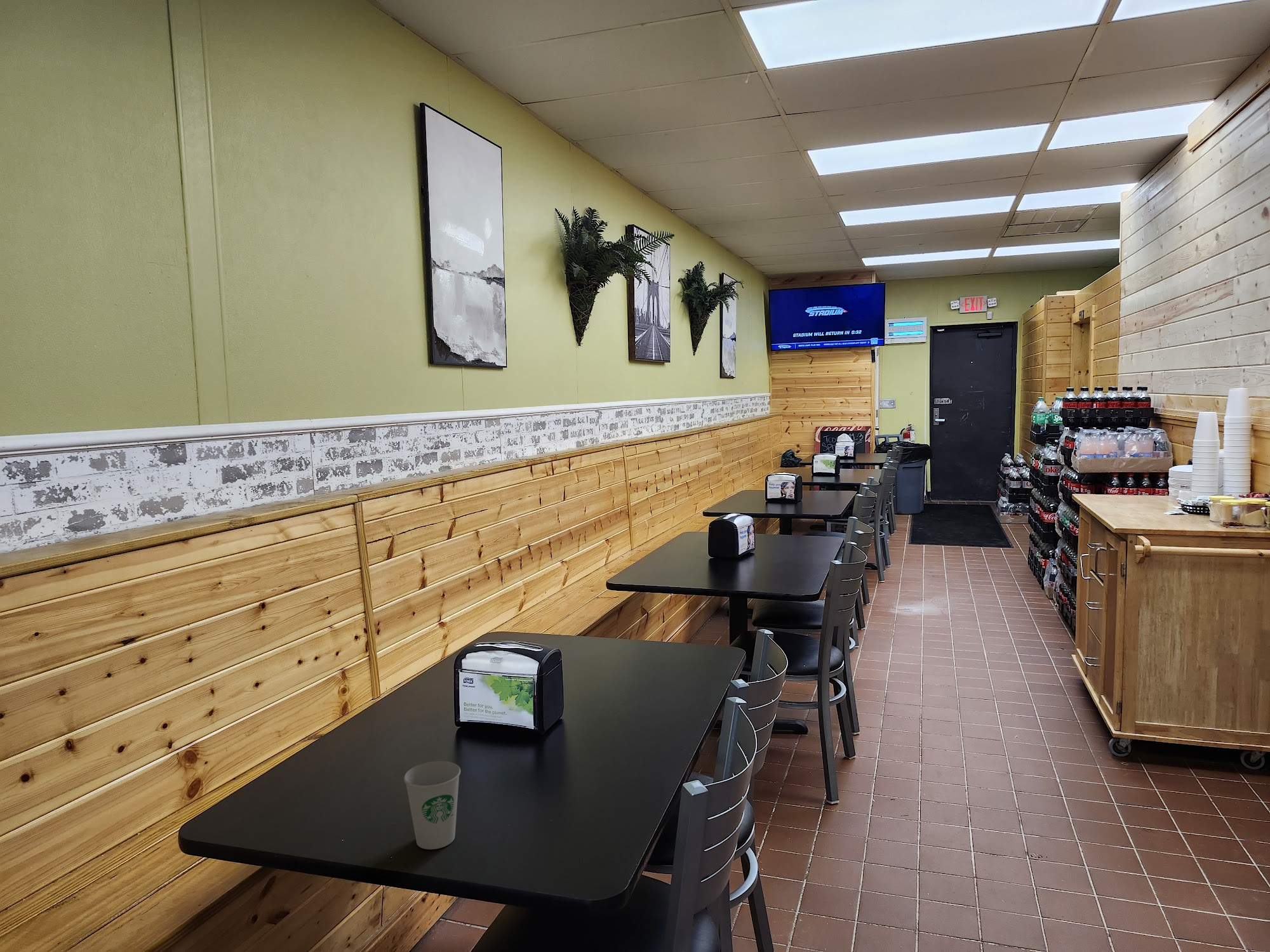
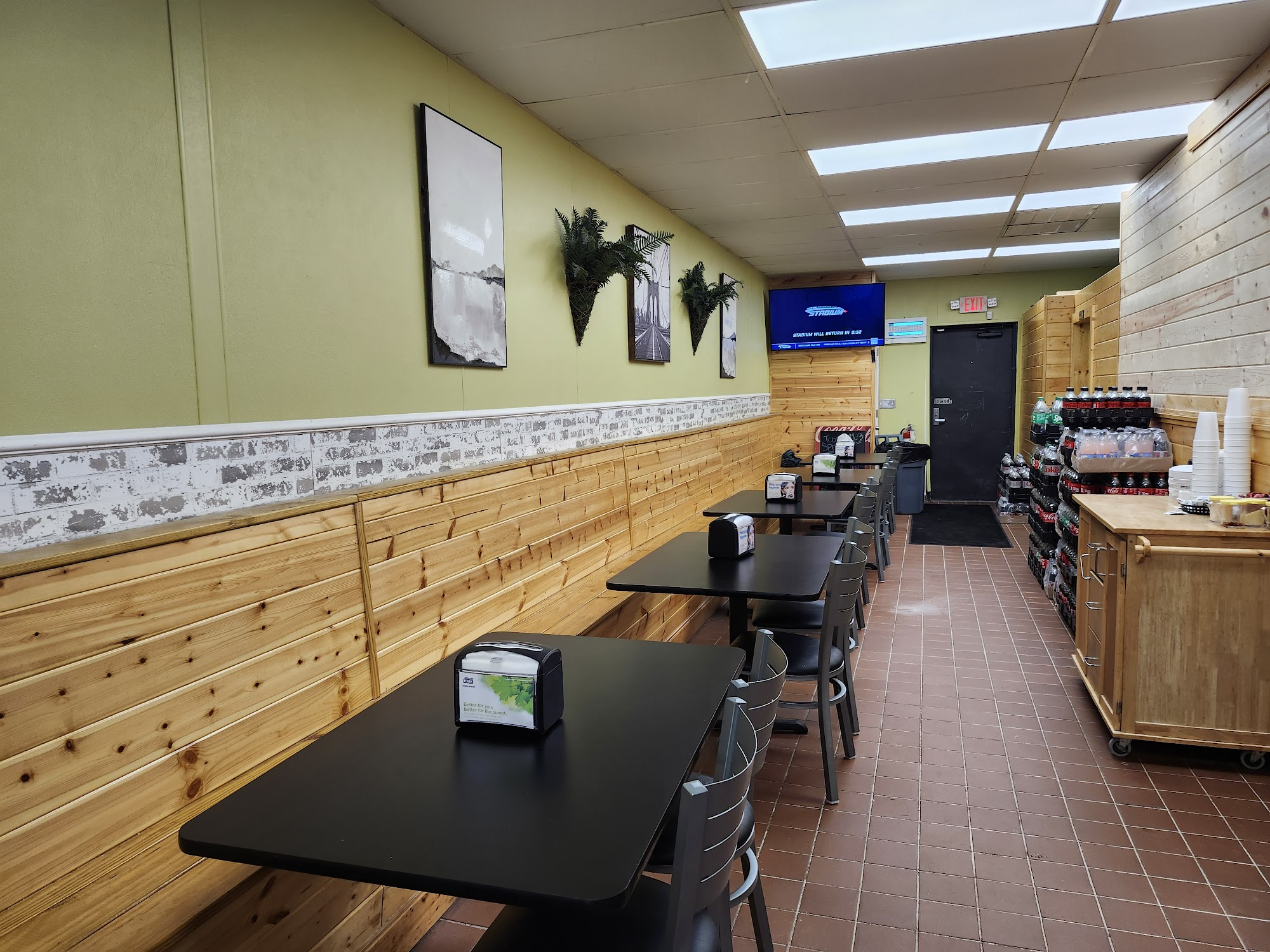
- paper cup (434, 806)
